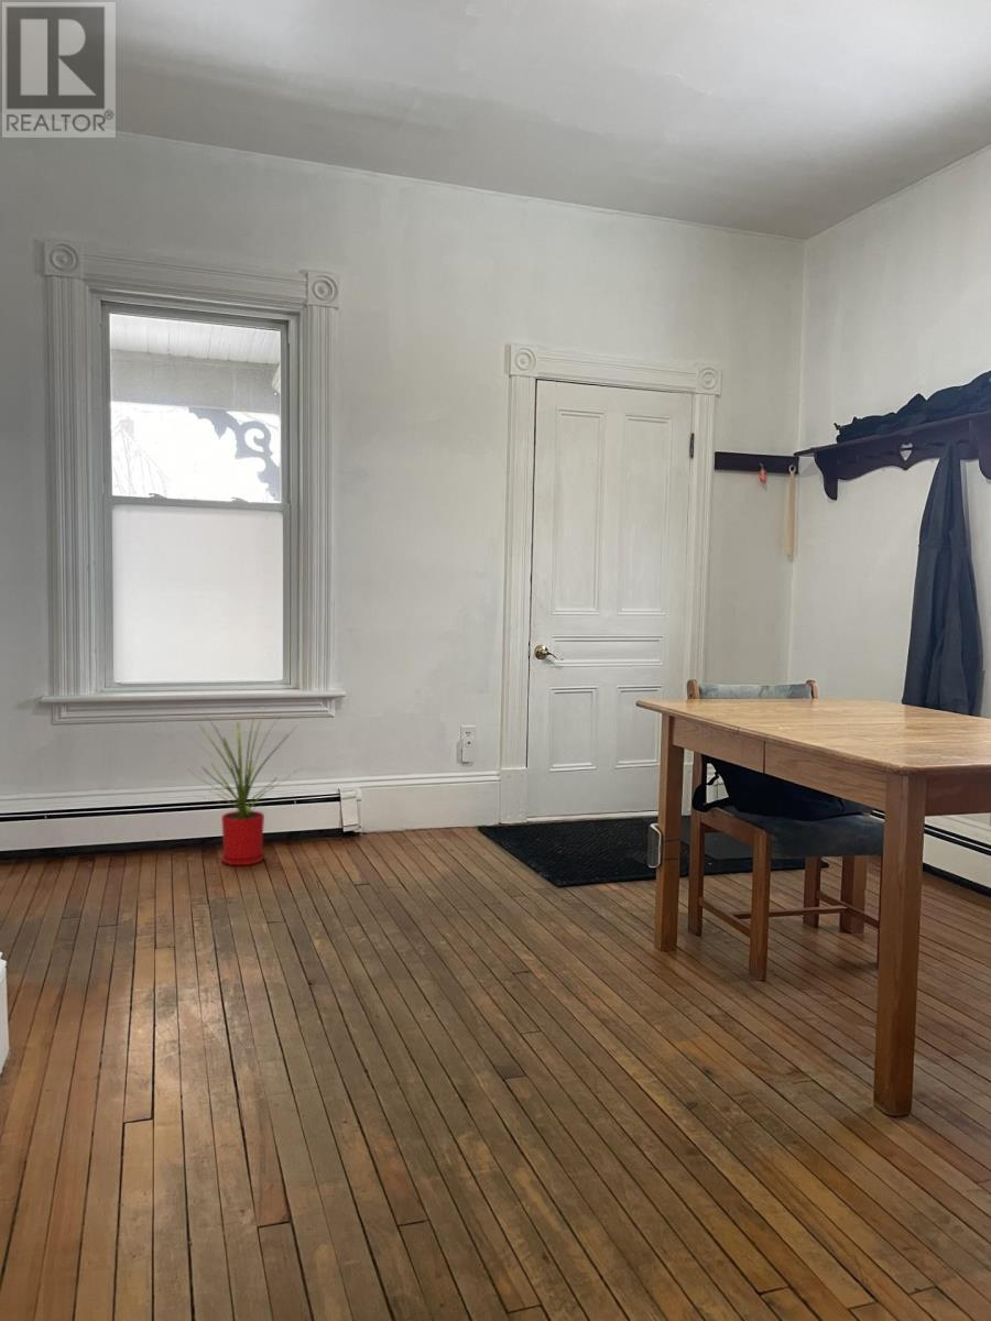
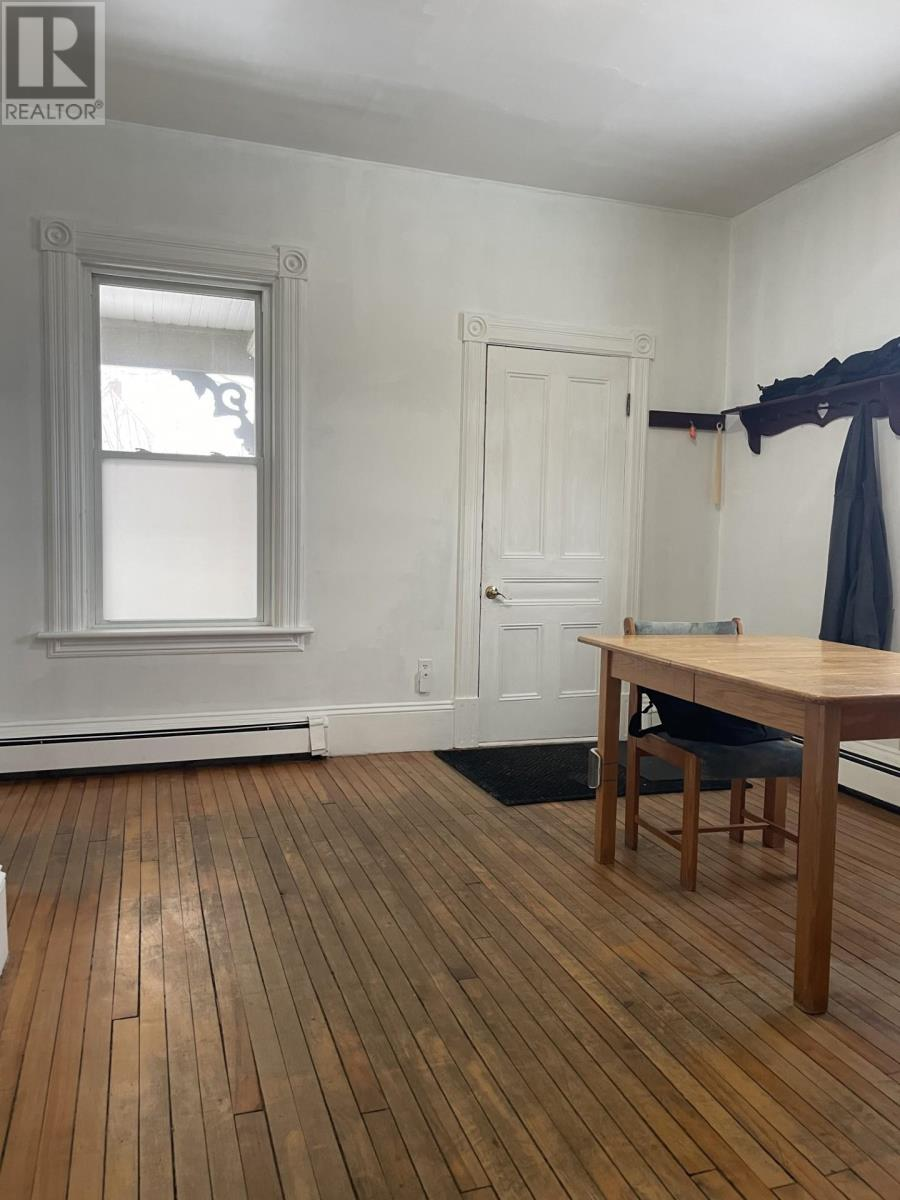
- house plant (242, 786)
